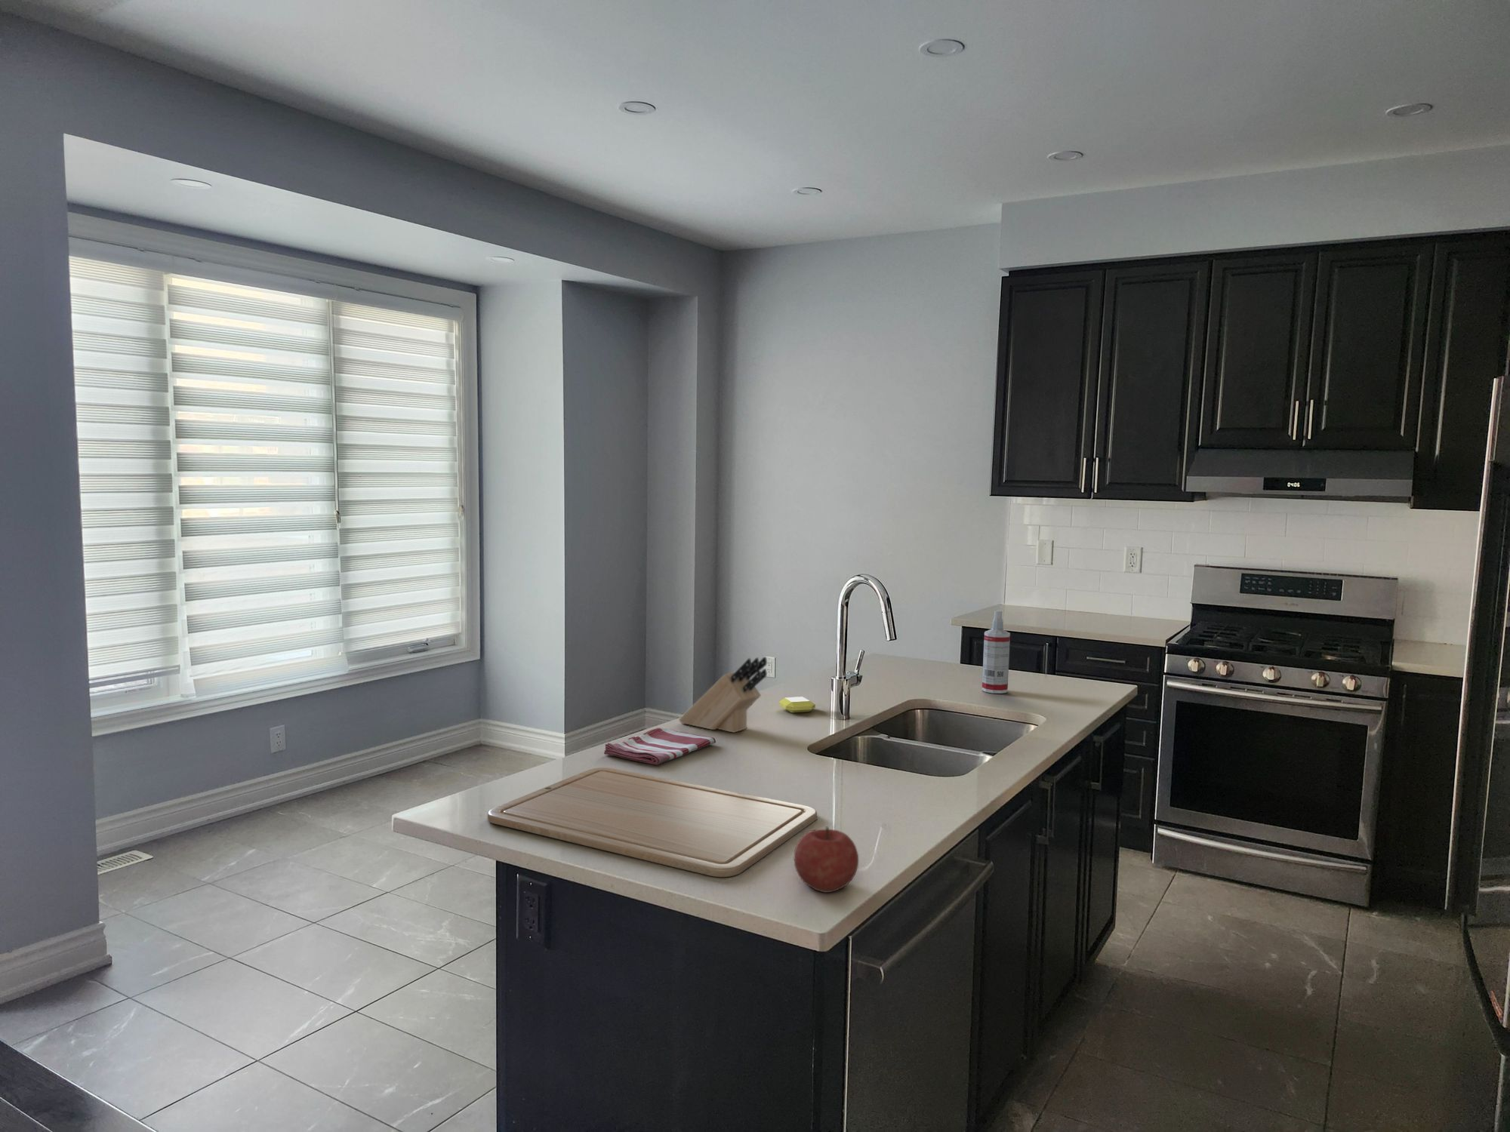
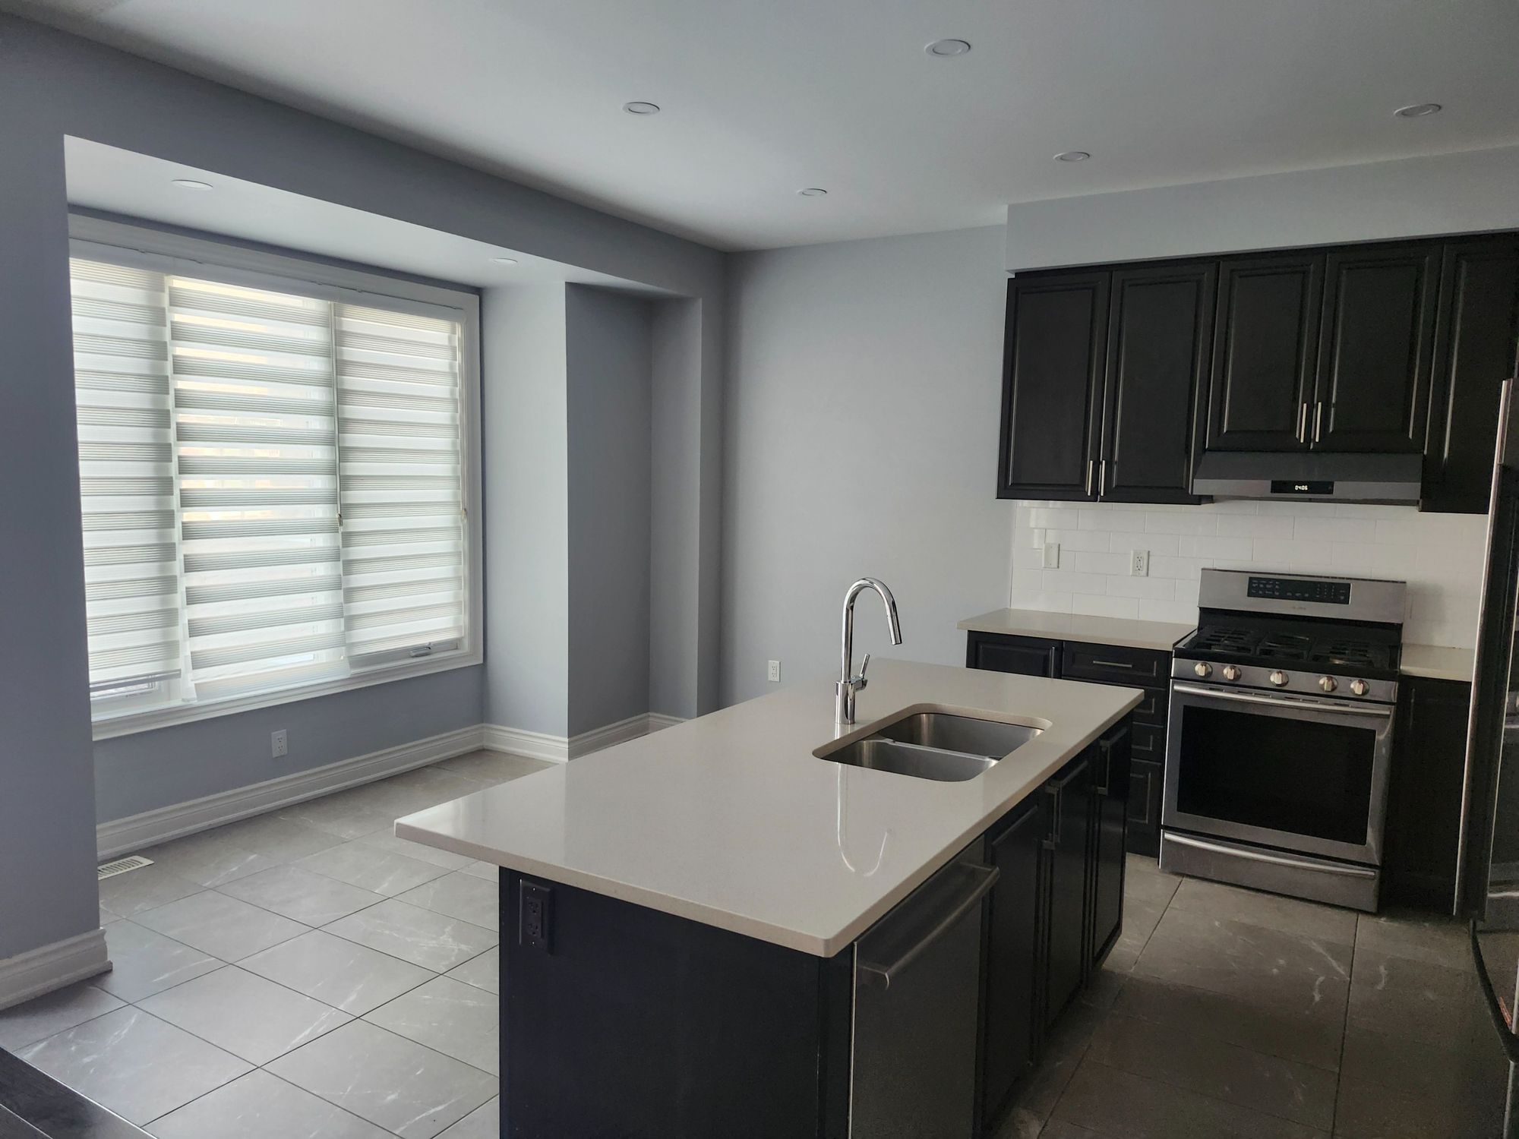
- dish towel (661, 744)
- spray bottle (996, 650)
- fruit (826, 855)
- soap bar (797, 704)
- chopping board (654, 813)
- knife block (725, 690)
